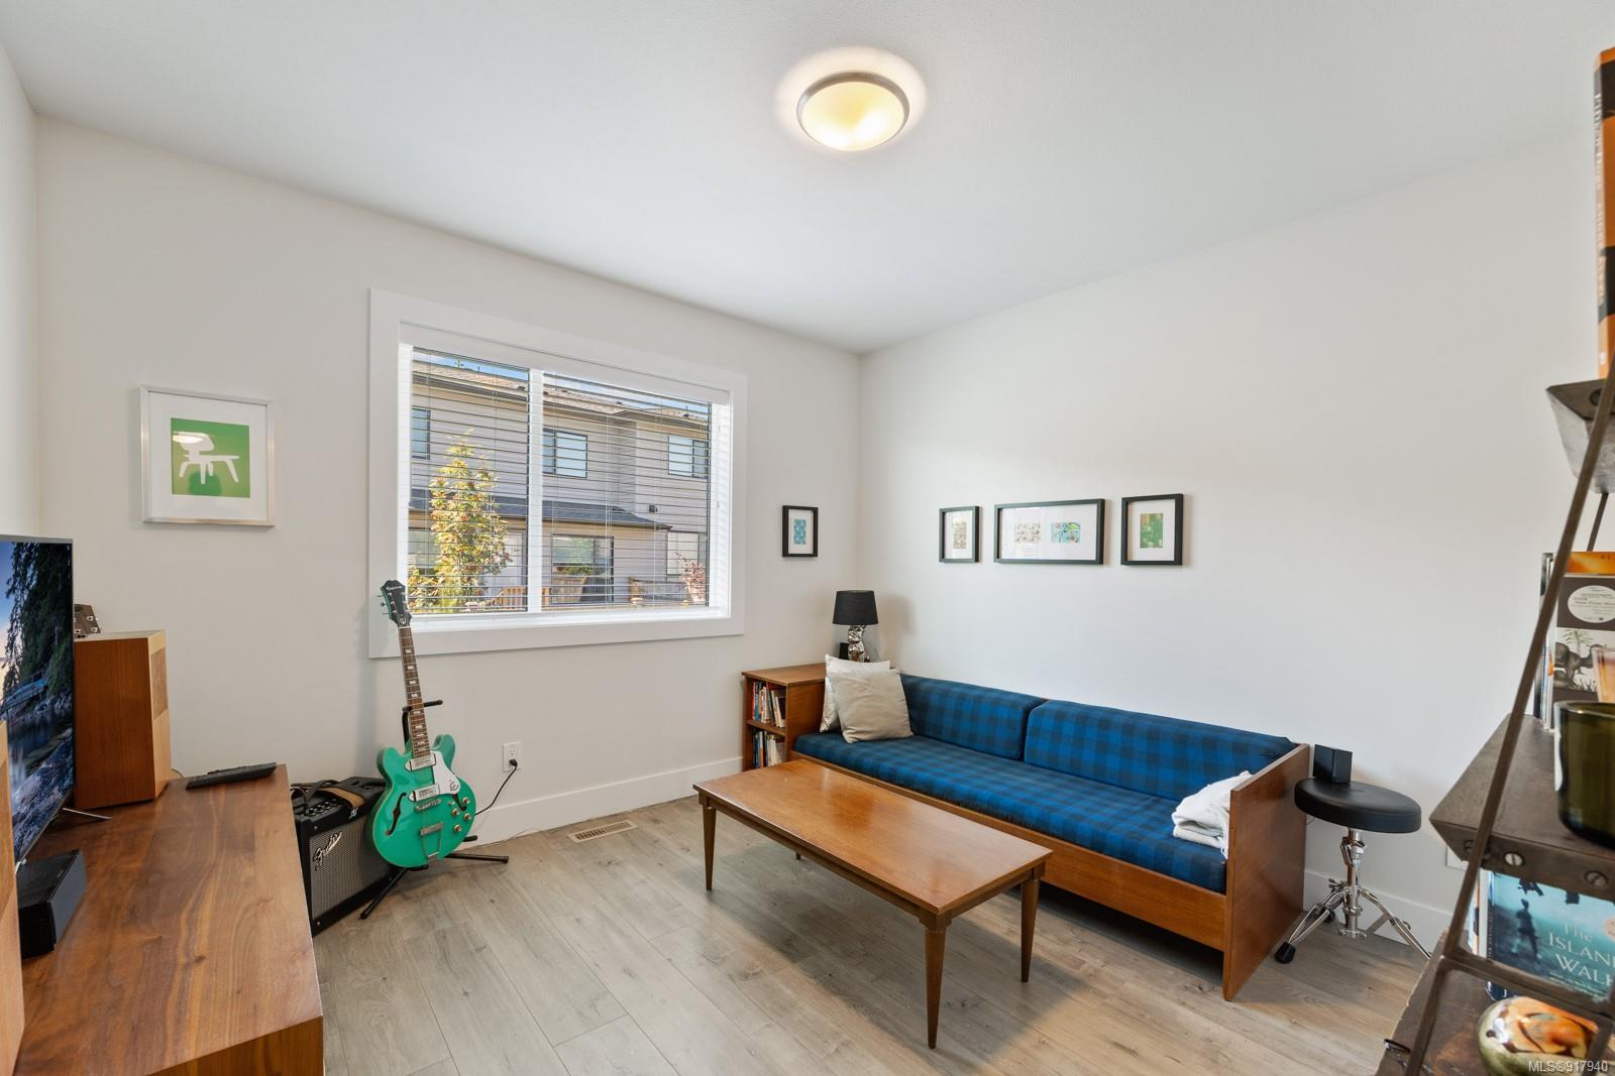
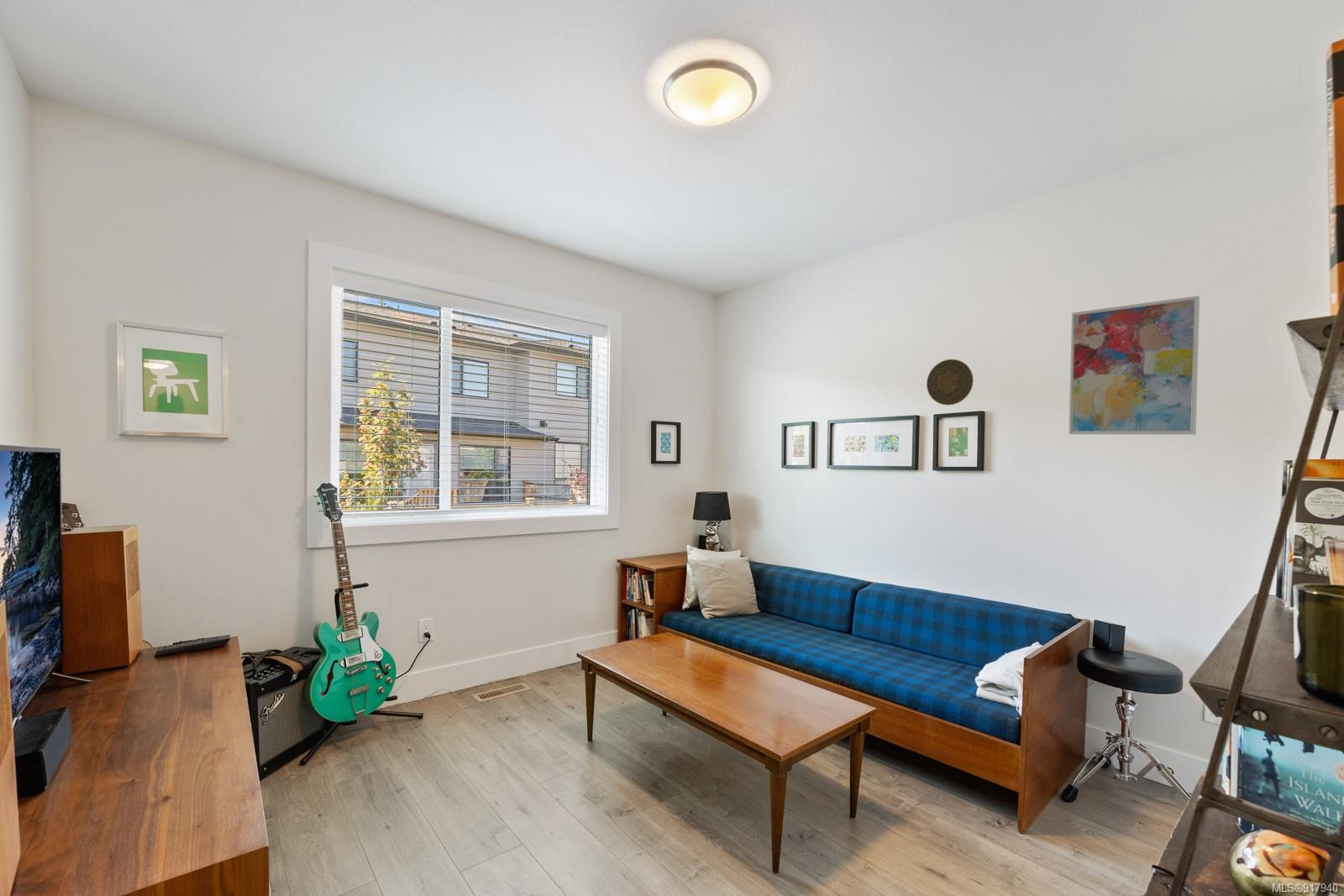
+ wall art (1130, 369)
+ decorative plate (948, 382)
